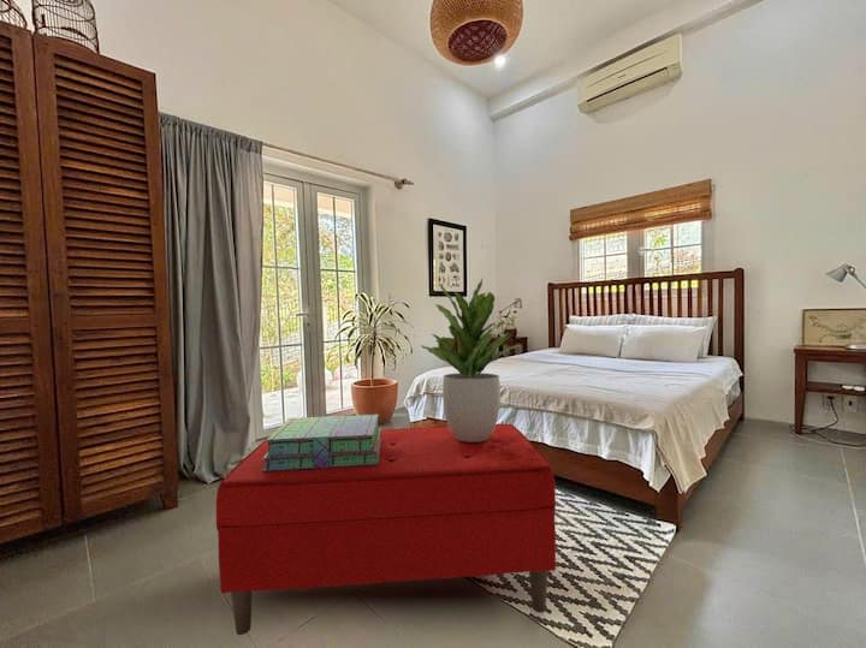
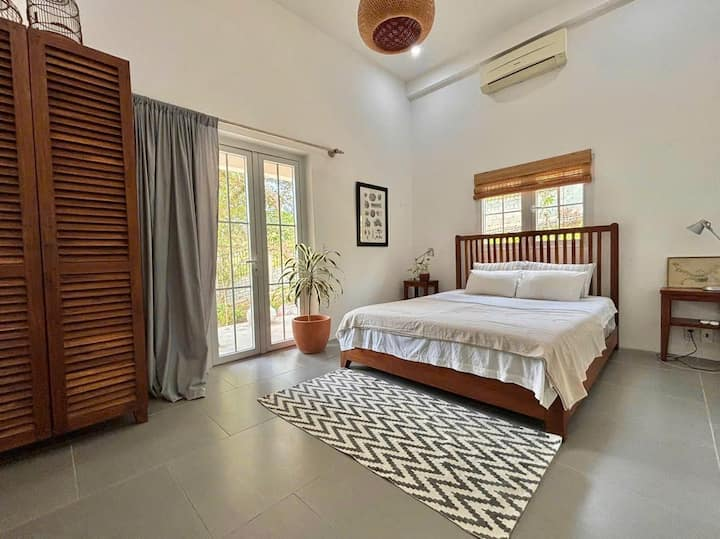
- stack of books (328, 438)
- bench (393, 512)
- potted plant (467, 357)
